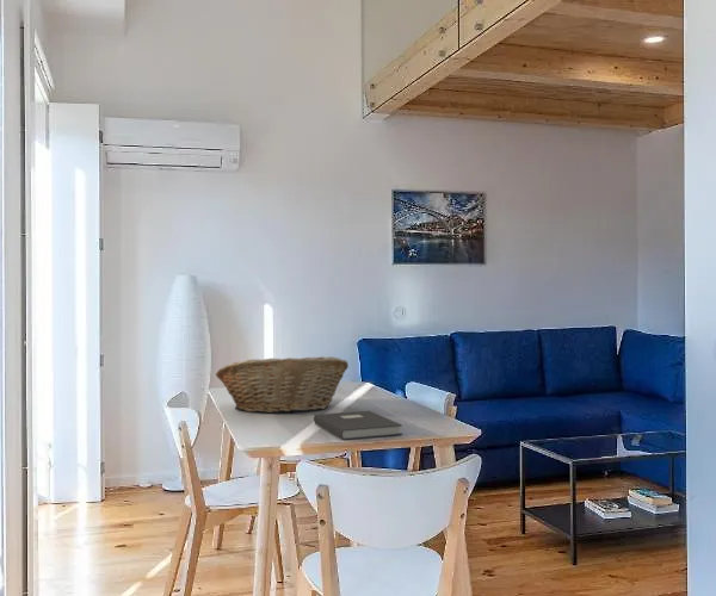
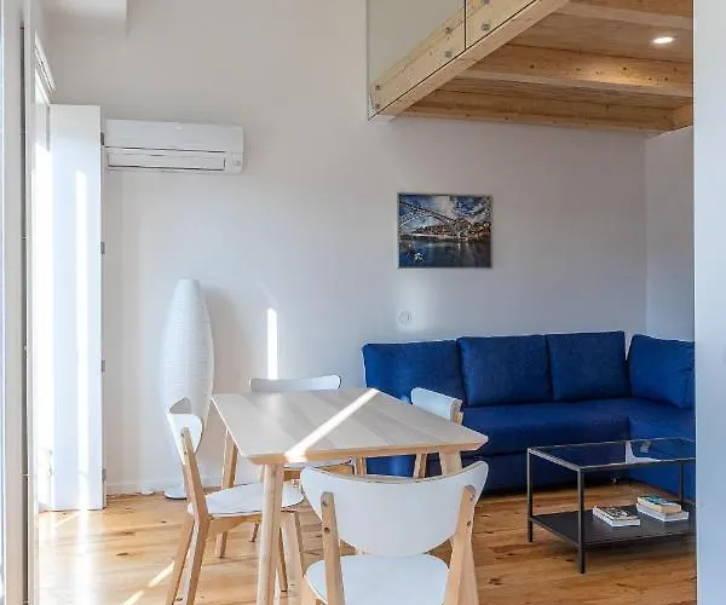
- fruit basket (283, 380)
- book (356, 423)
